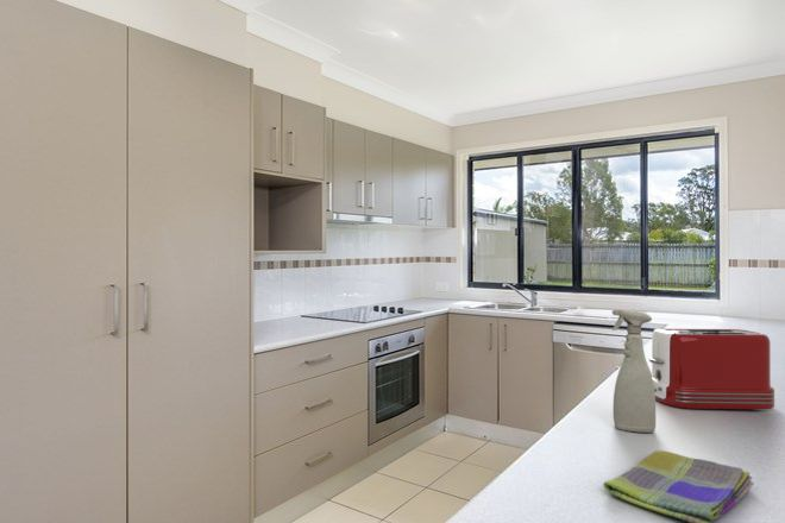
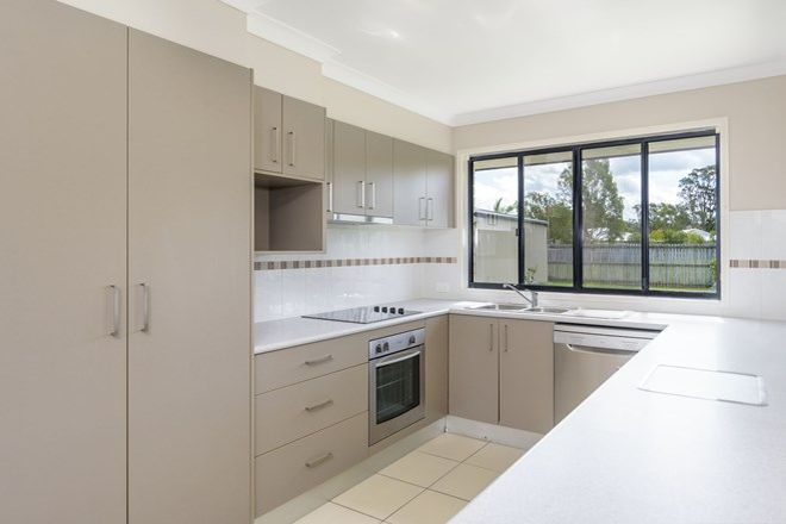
- dish towel (678, 481)
- spray bottle (634, 368)
- toaster (709, 365)
